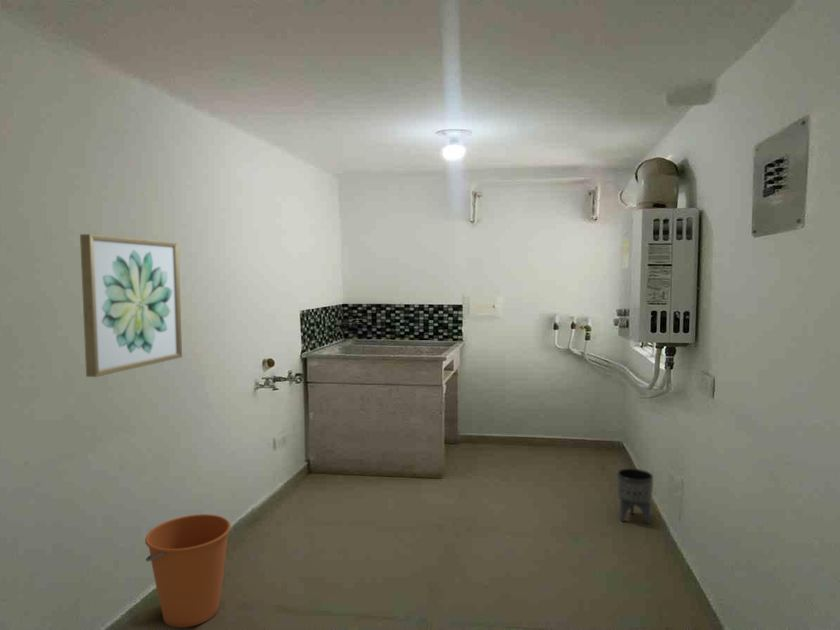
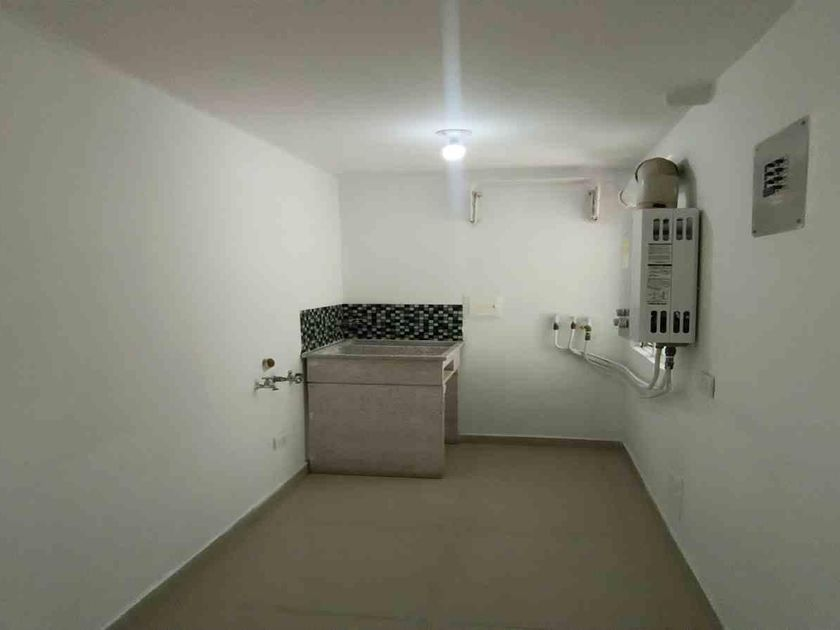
- planter (634, 496)
- bucket (190, 571)
- wall art (137, 303)
